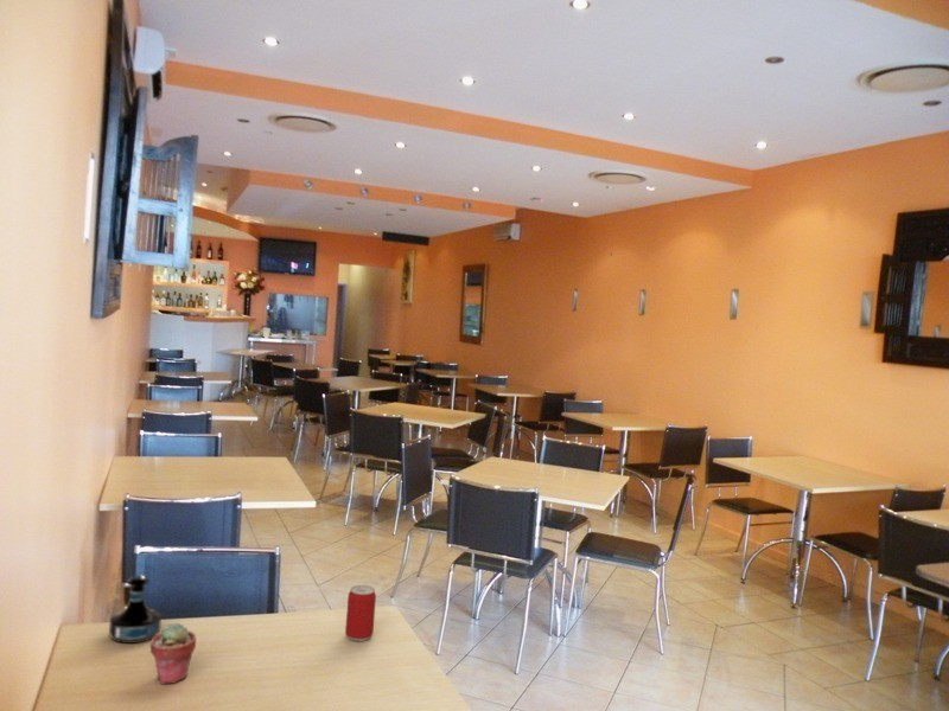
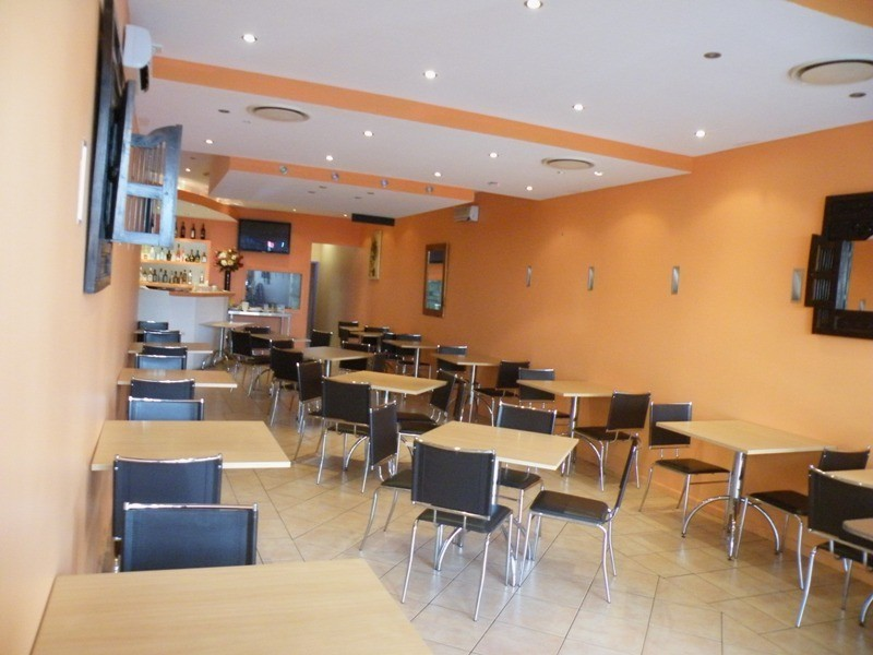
- tequila bottle (136, 606)
- potted succulent (173, 649)
- beer can (361, 613)
